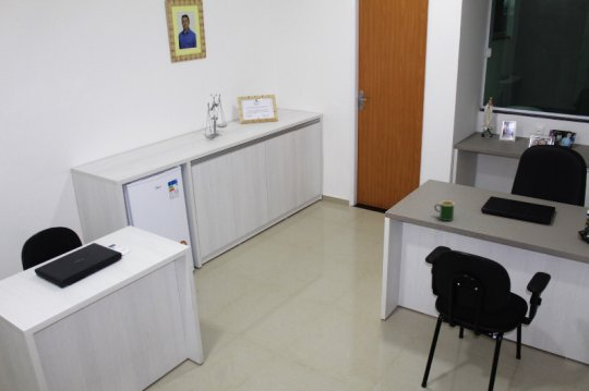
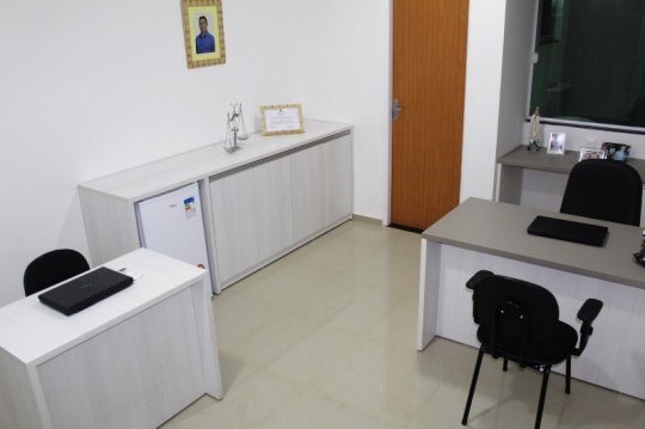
- mug (443, 210)
